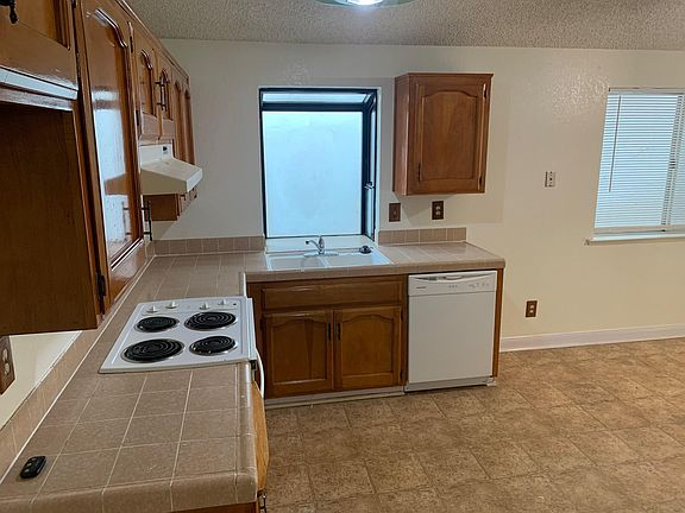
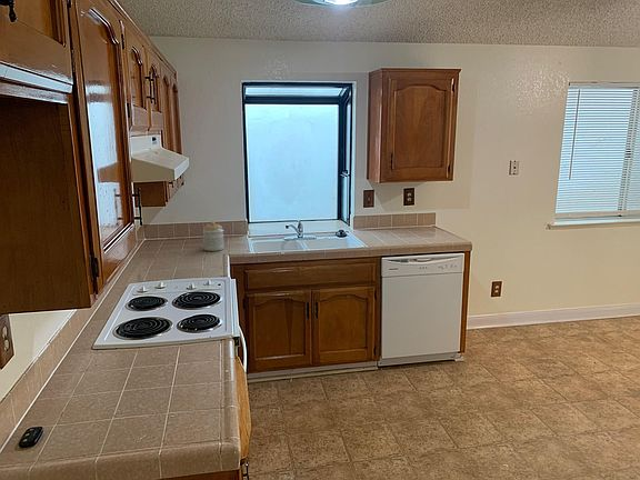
+ jar (212, 234)
